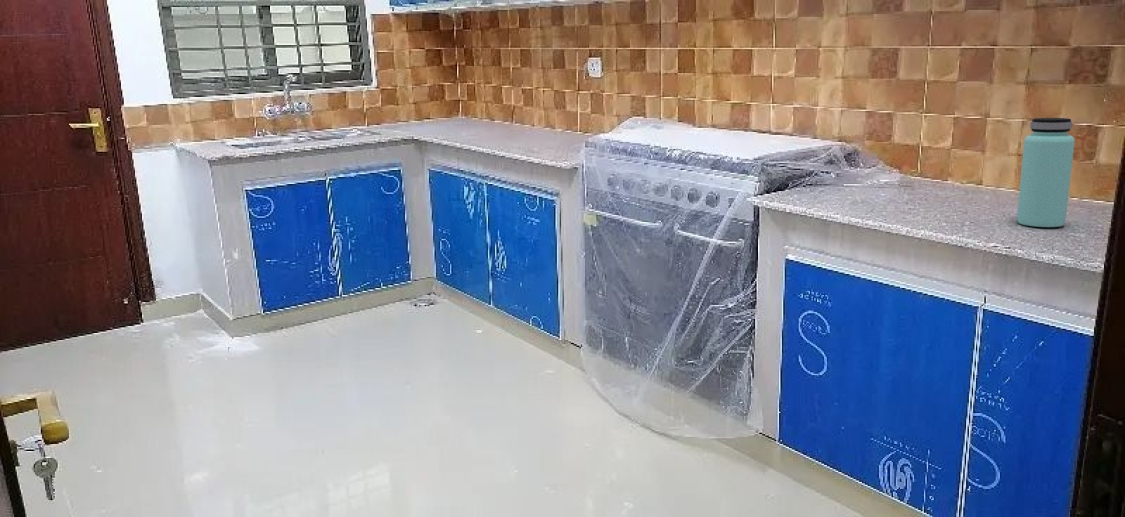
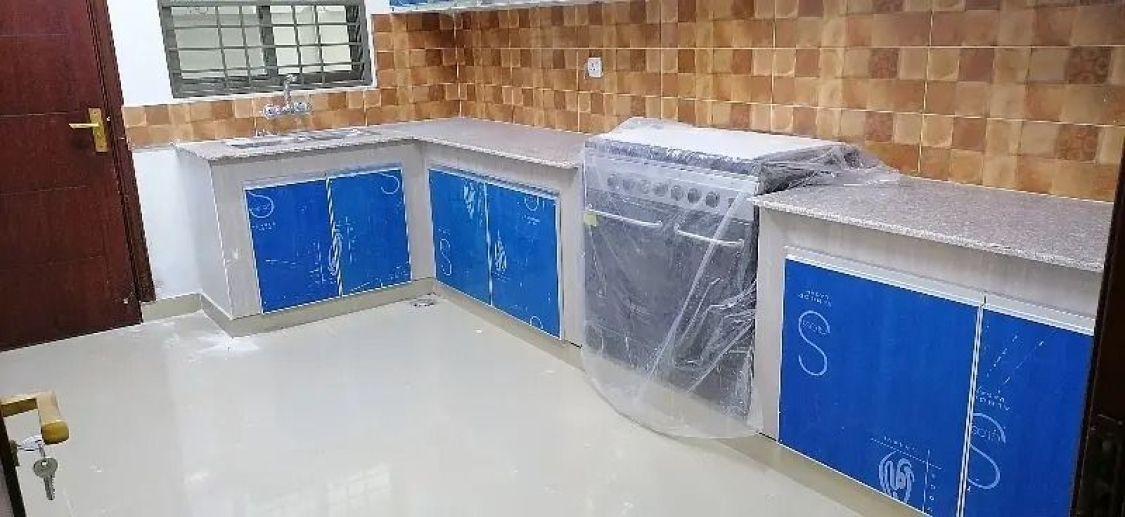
- bottle (1045, 172)
